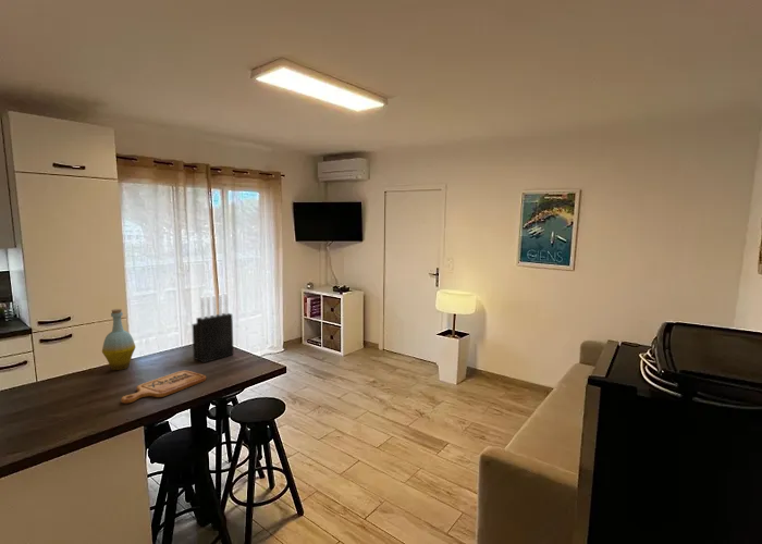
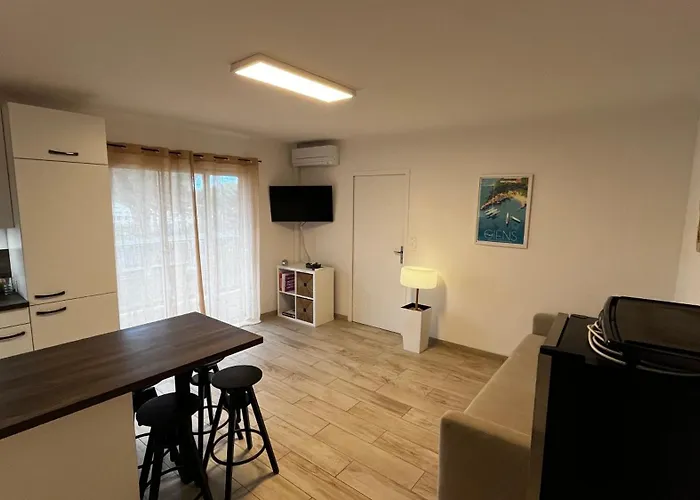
- bottle (118, 338)
- knife block (211, 325)
- cutting board (162, 386)
